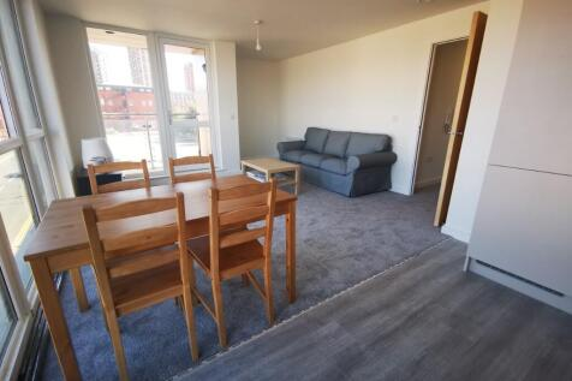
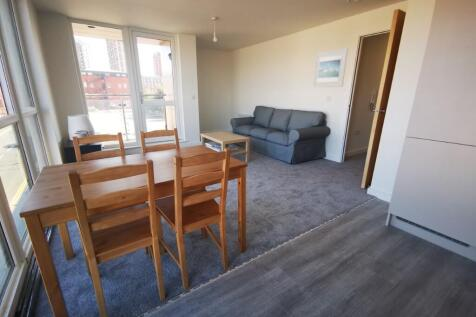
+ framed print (329, 69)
